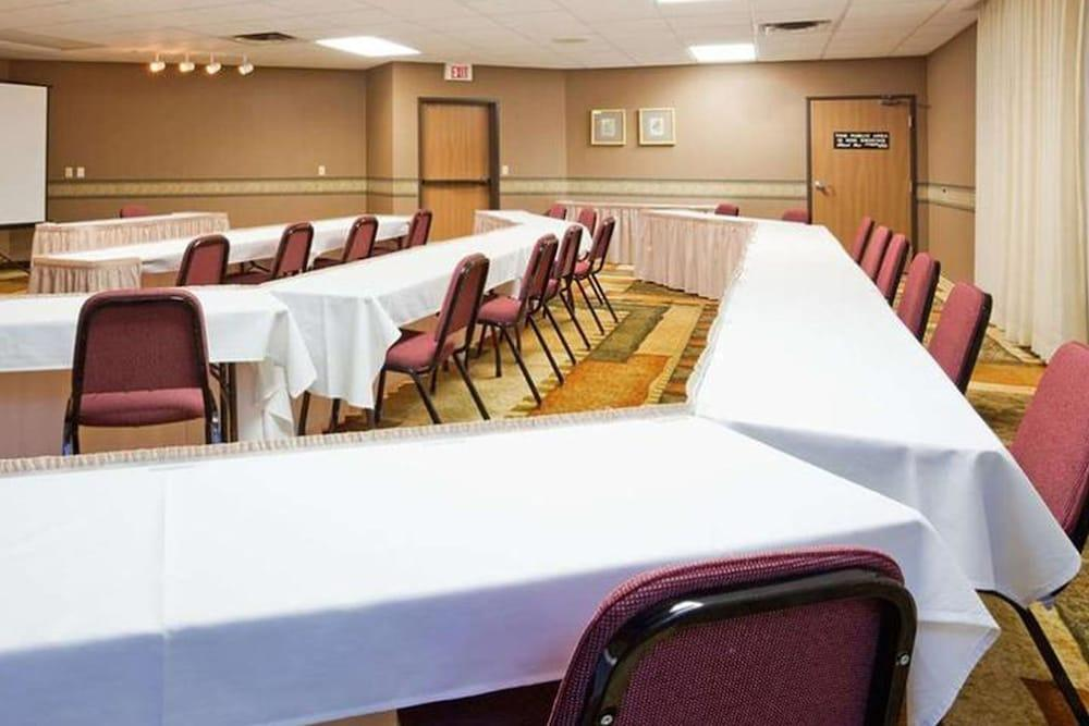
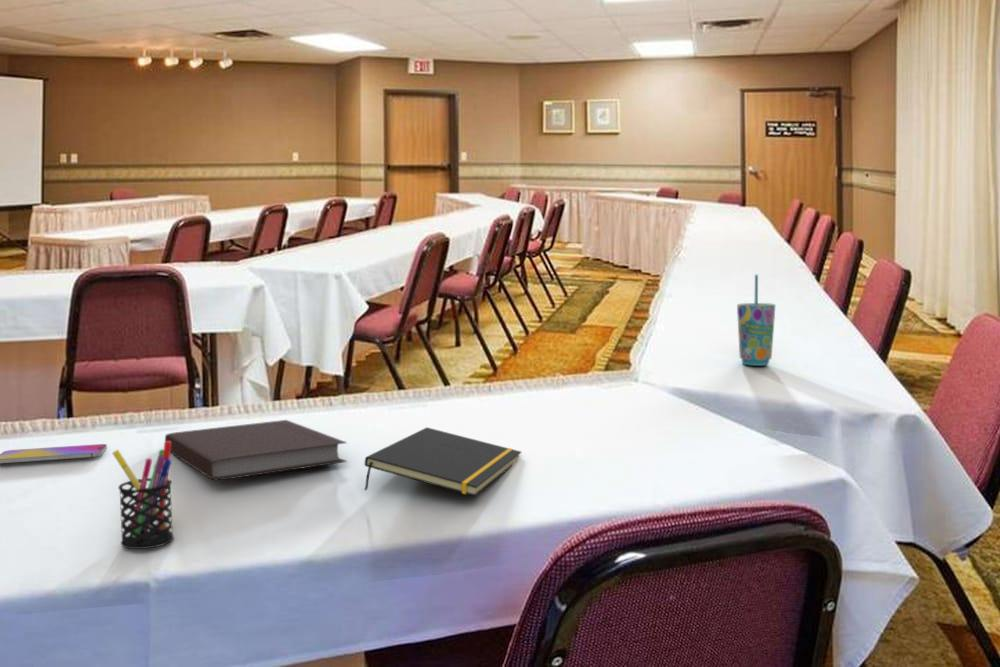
+ cup (755, 319)
+ notebook (253, 447)
+ pen holder (151, 490)
+ smartphone (52, 453)
+ notepad (448, 458)
